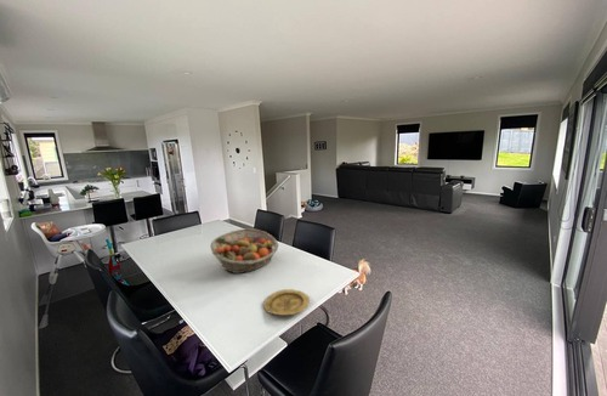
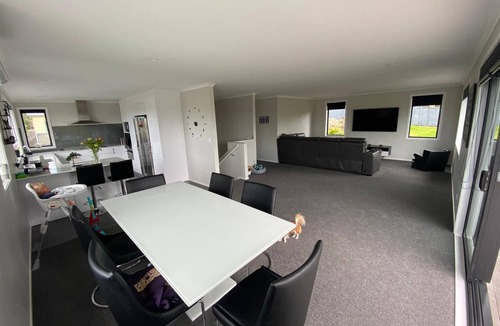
- fruit basket (245, 249)
- plate (287, 301)
